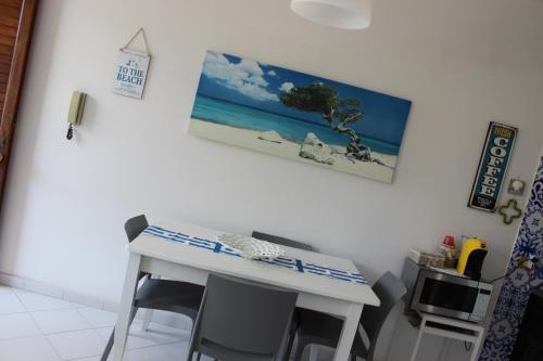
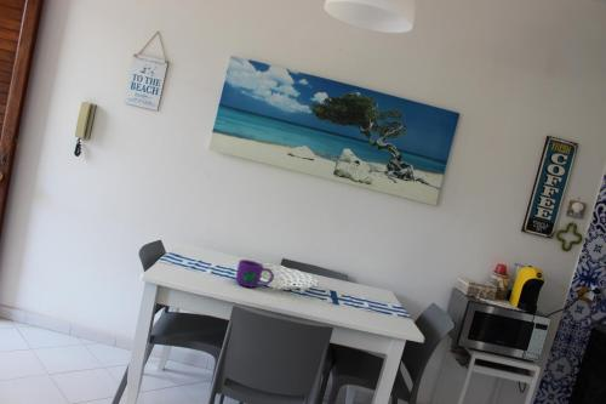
+ mug (255, 274)
